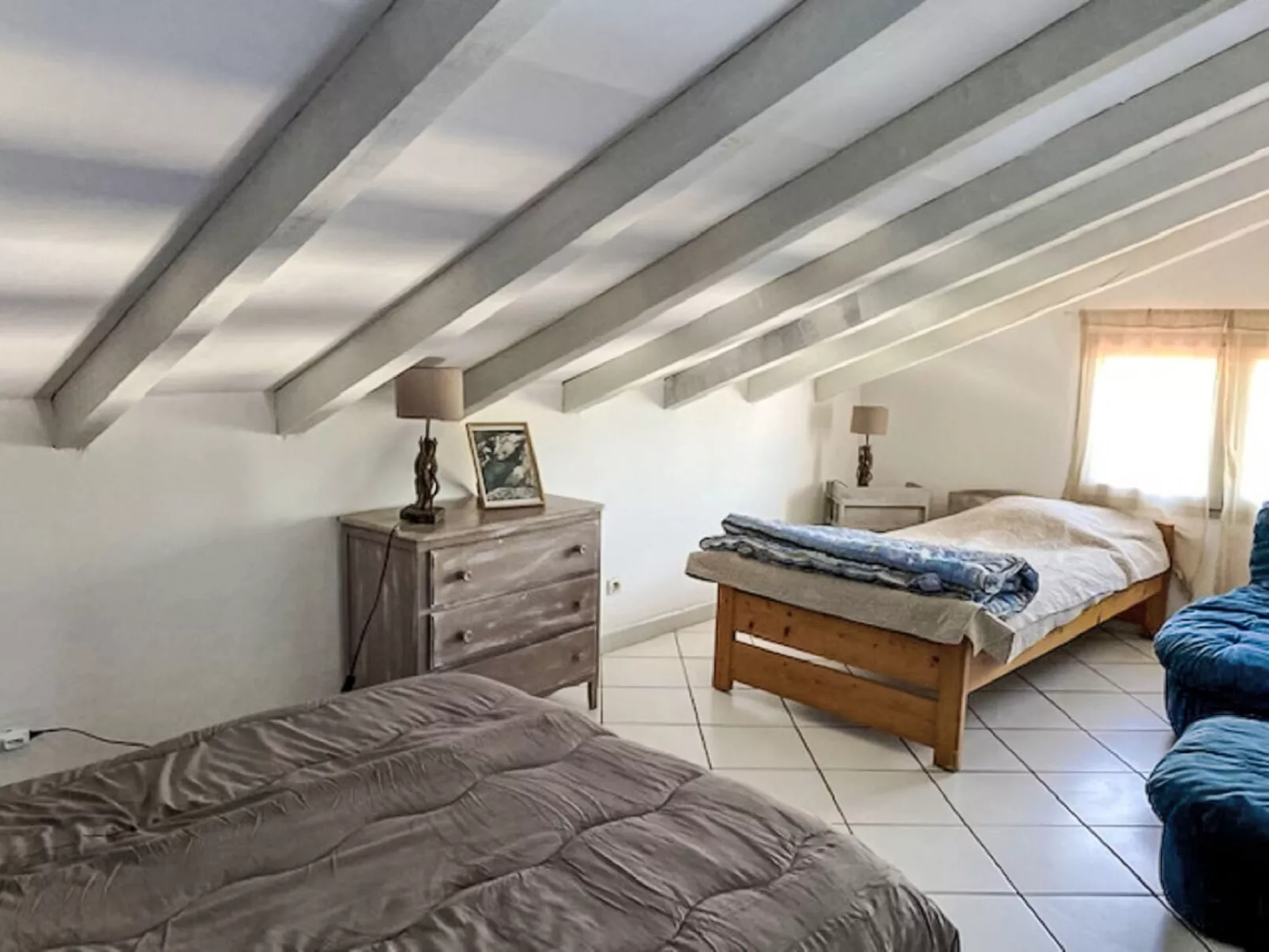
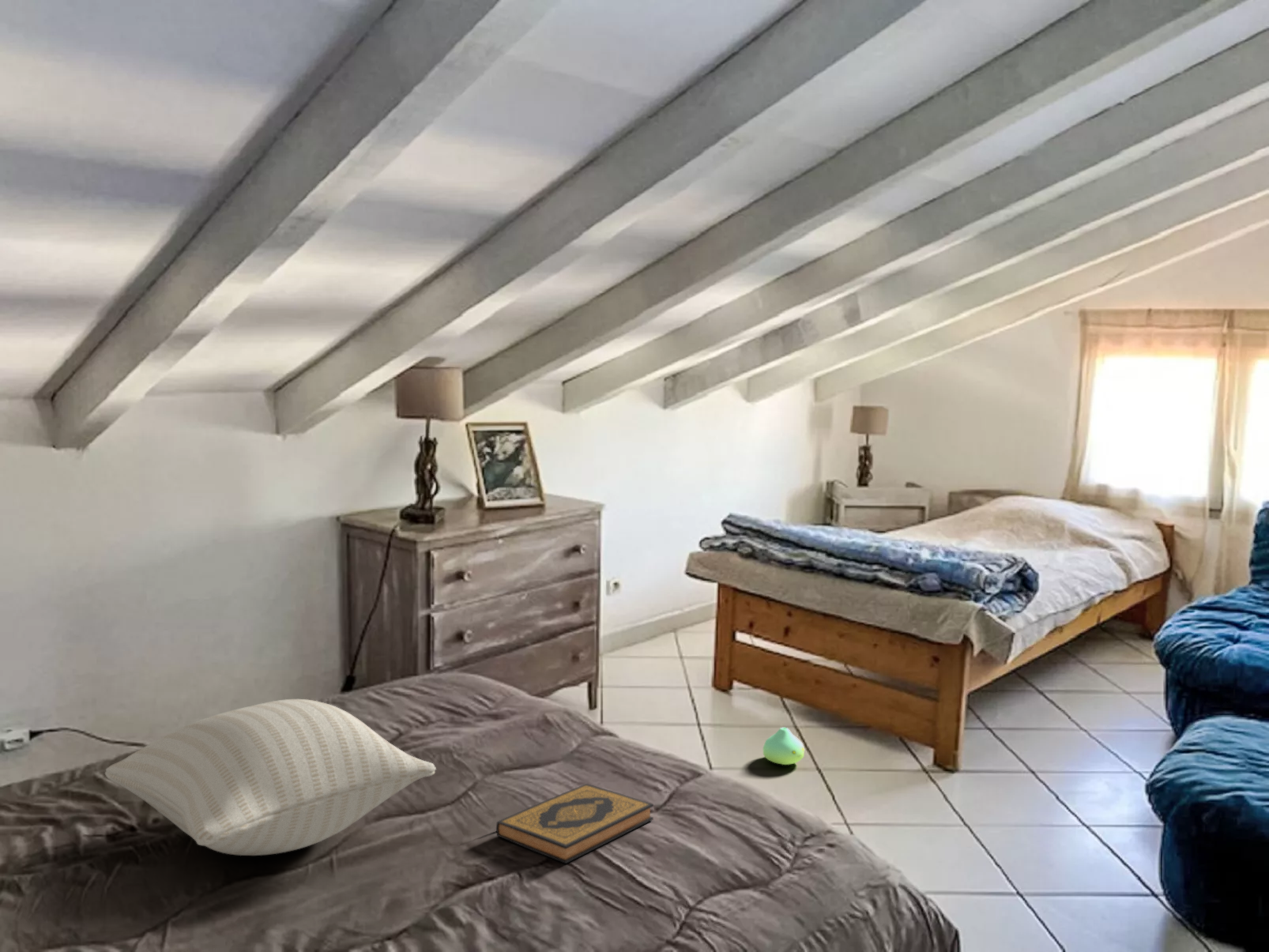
+ plush toy (783, 745)
+ pillow (270, 771)
+ hardback book (576, 819)
